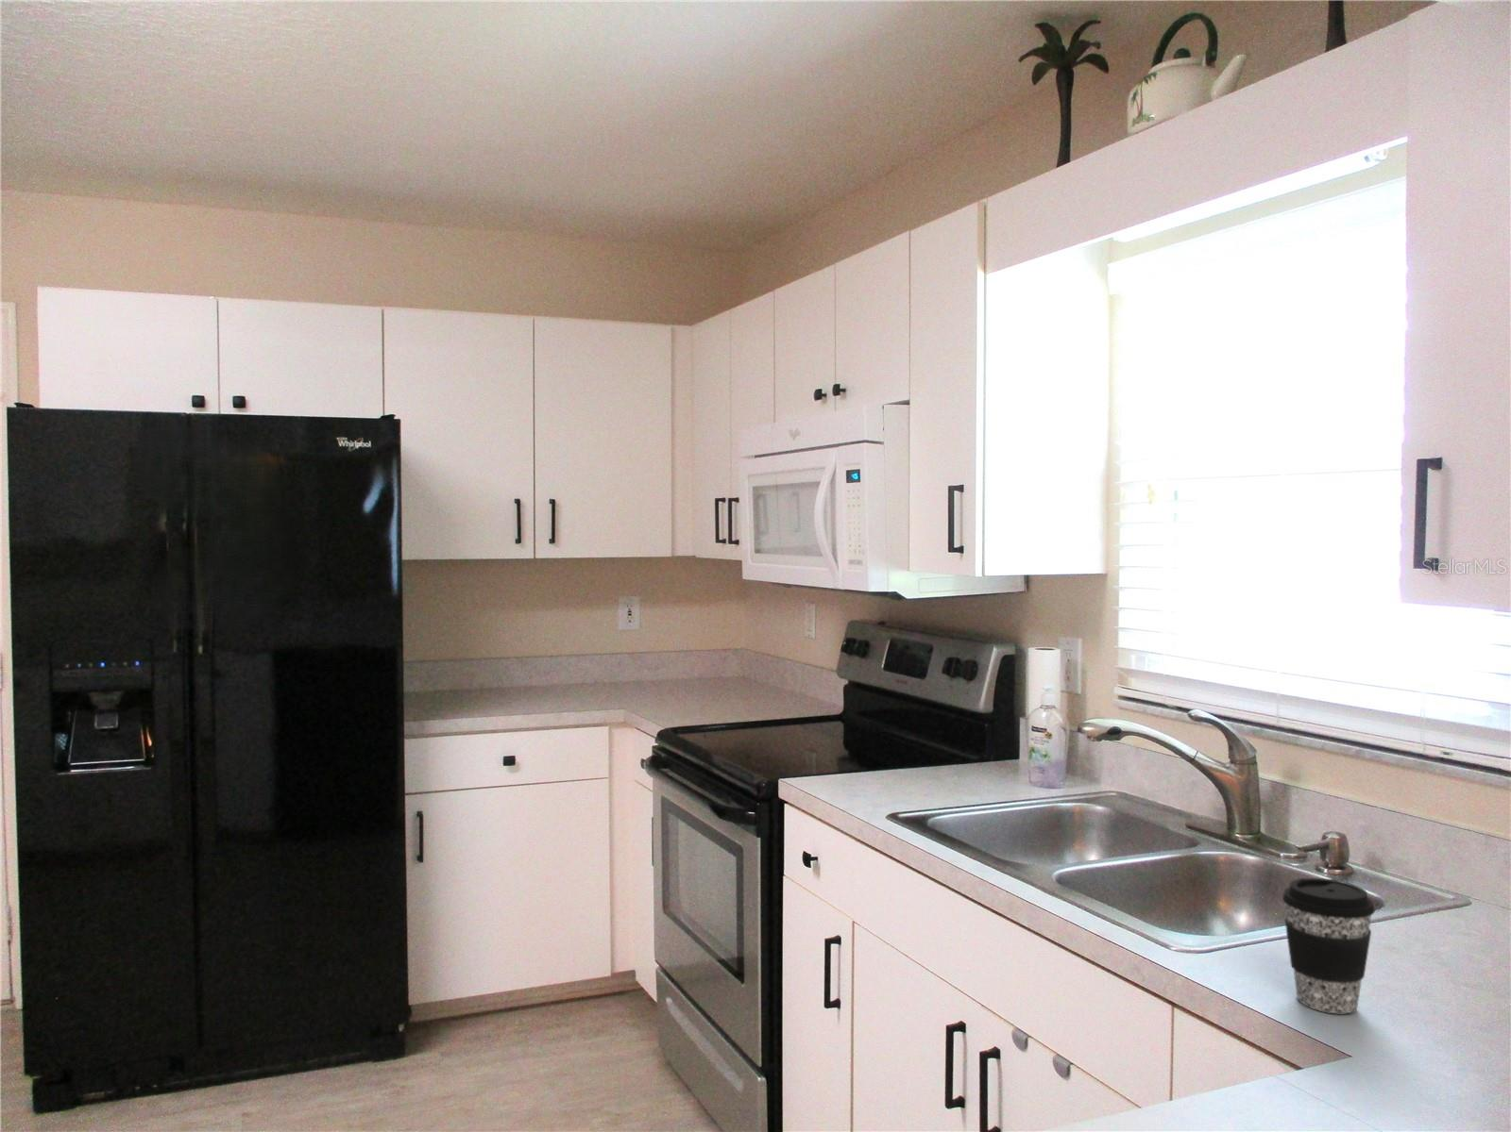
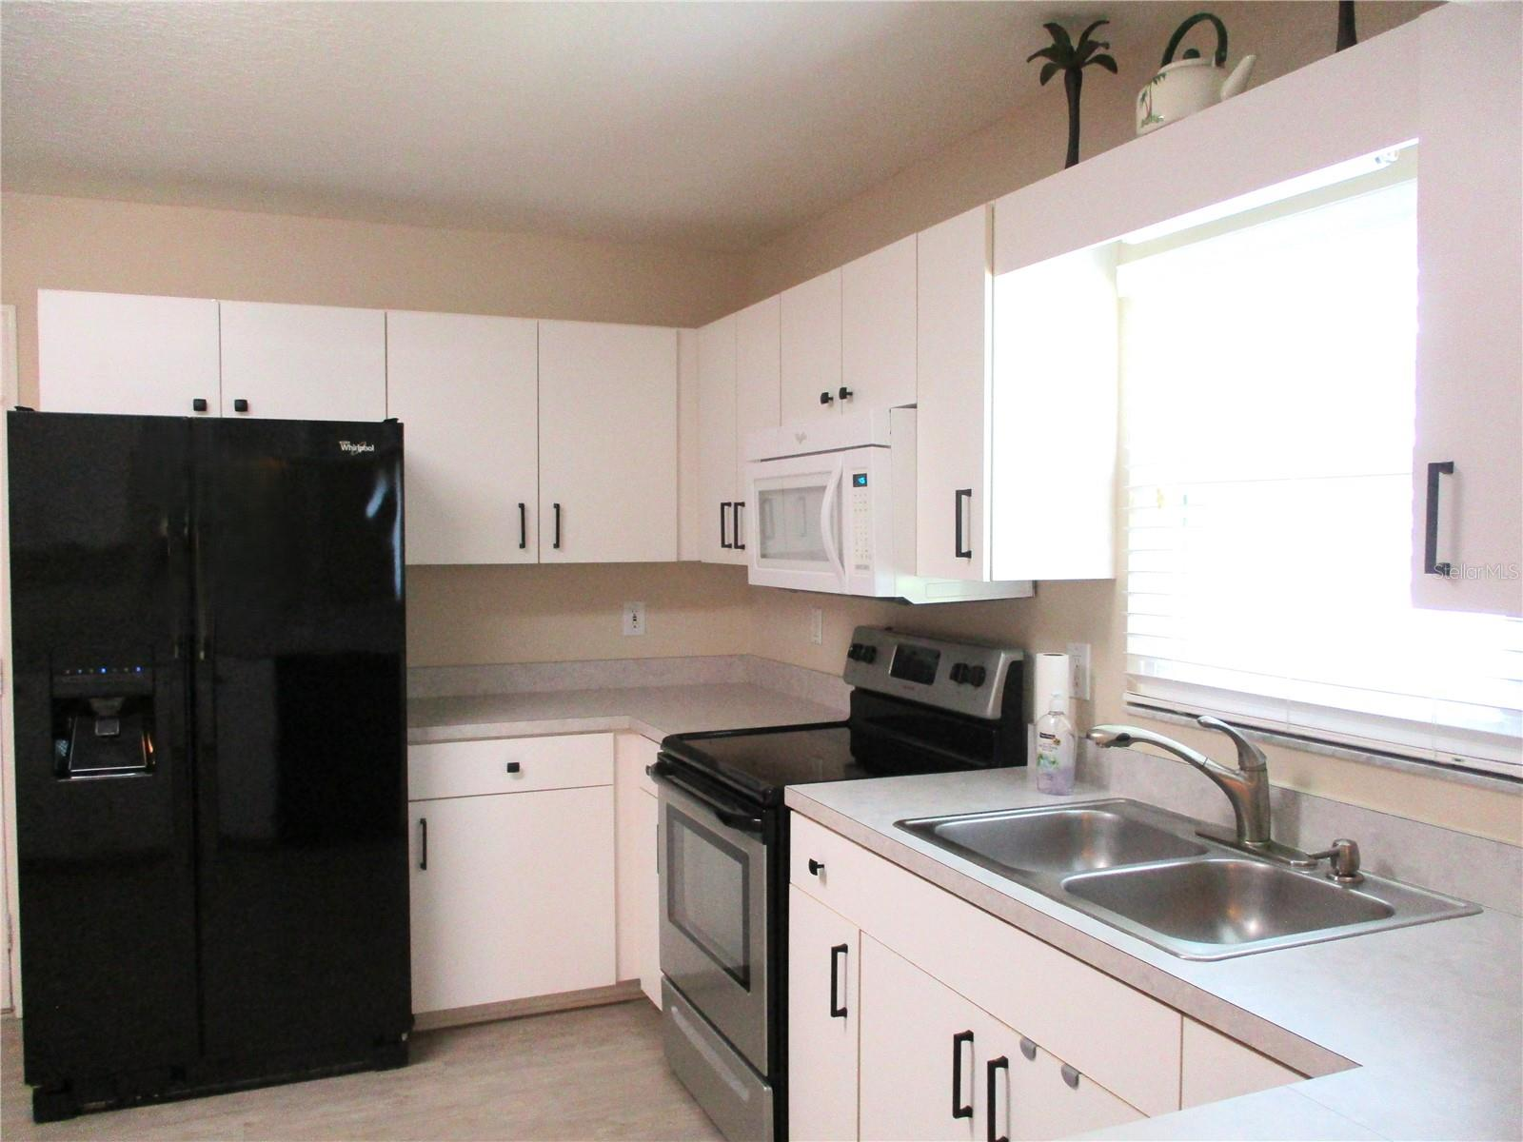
- coffee cup (1327, 945)
